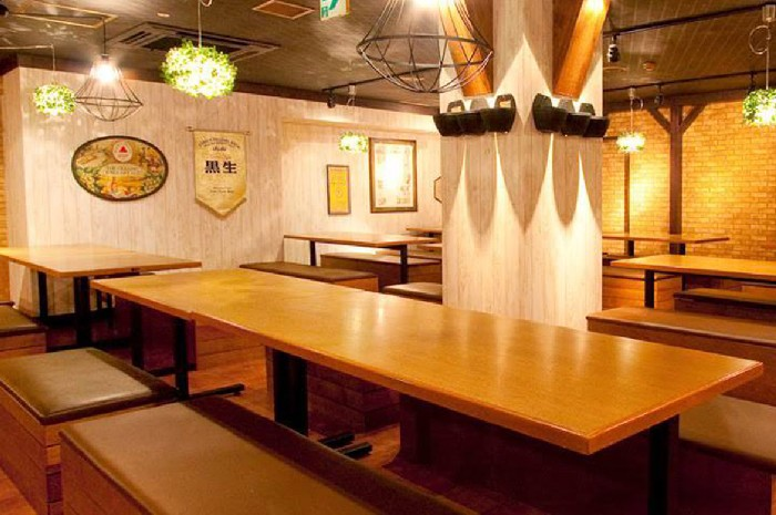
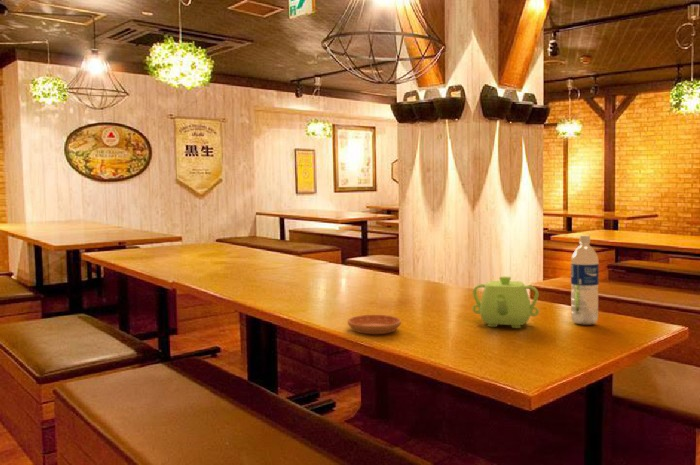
+ water bottle (584, 279)
+ teapot (504, 301)
+ saucer (374, 324)
